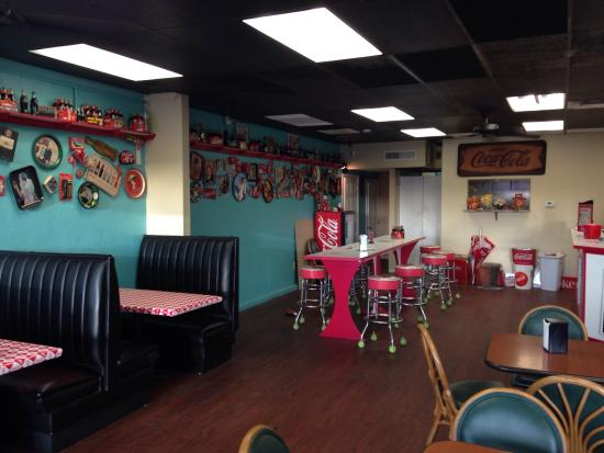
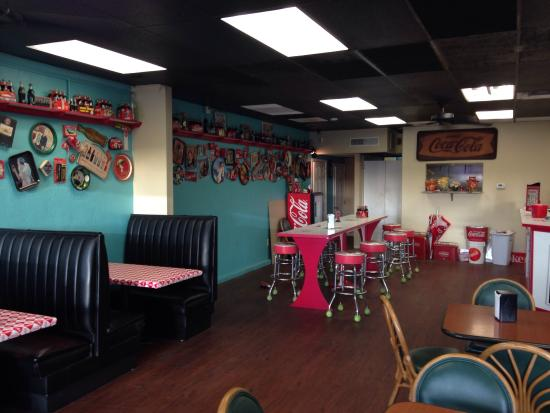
- waste bin (489, 274)
